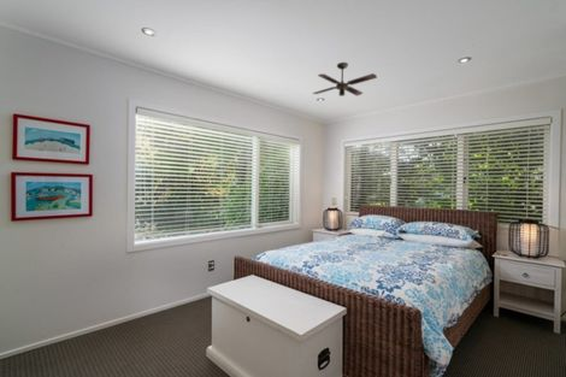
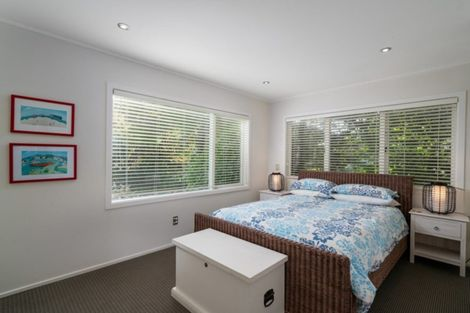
- ceiling fan (342, 79)
